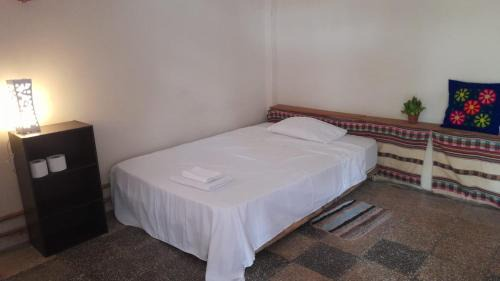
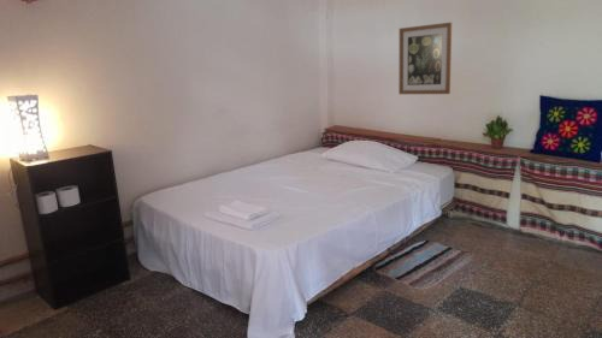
+ wall art (424, 60)
